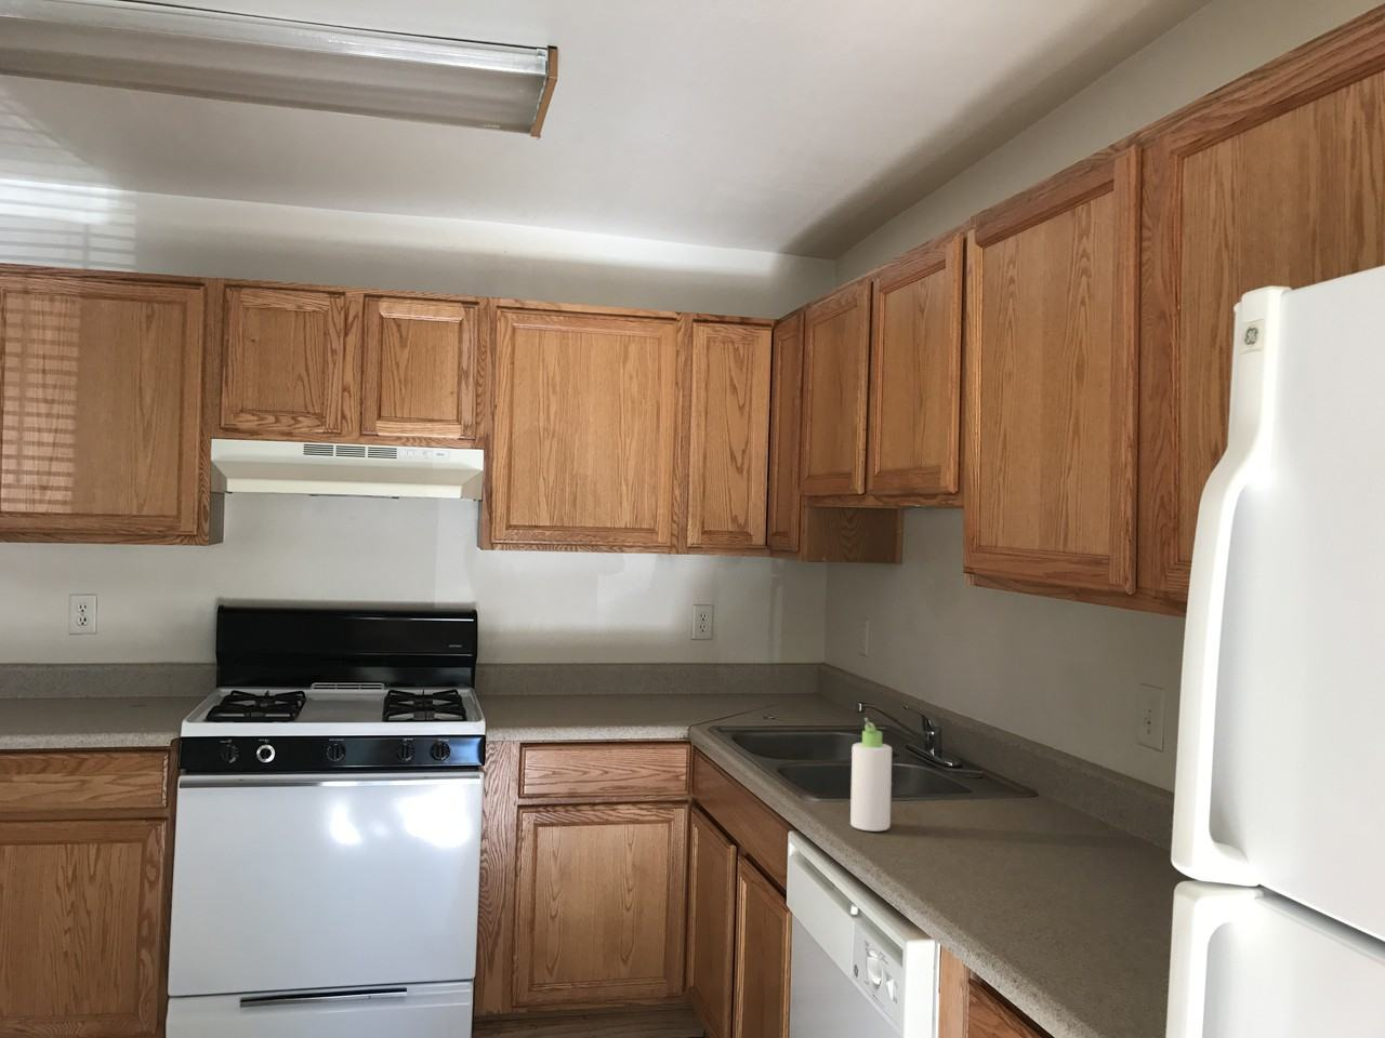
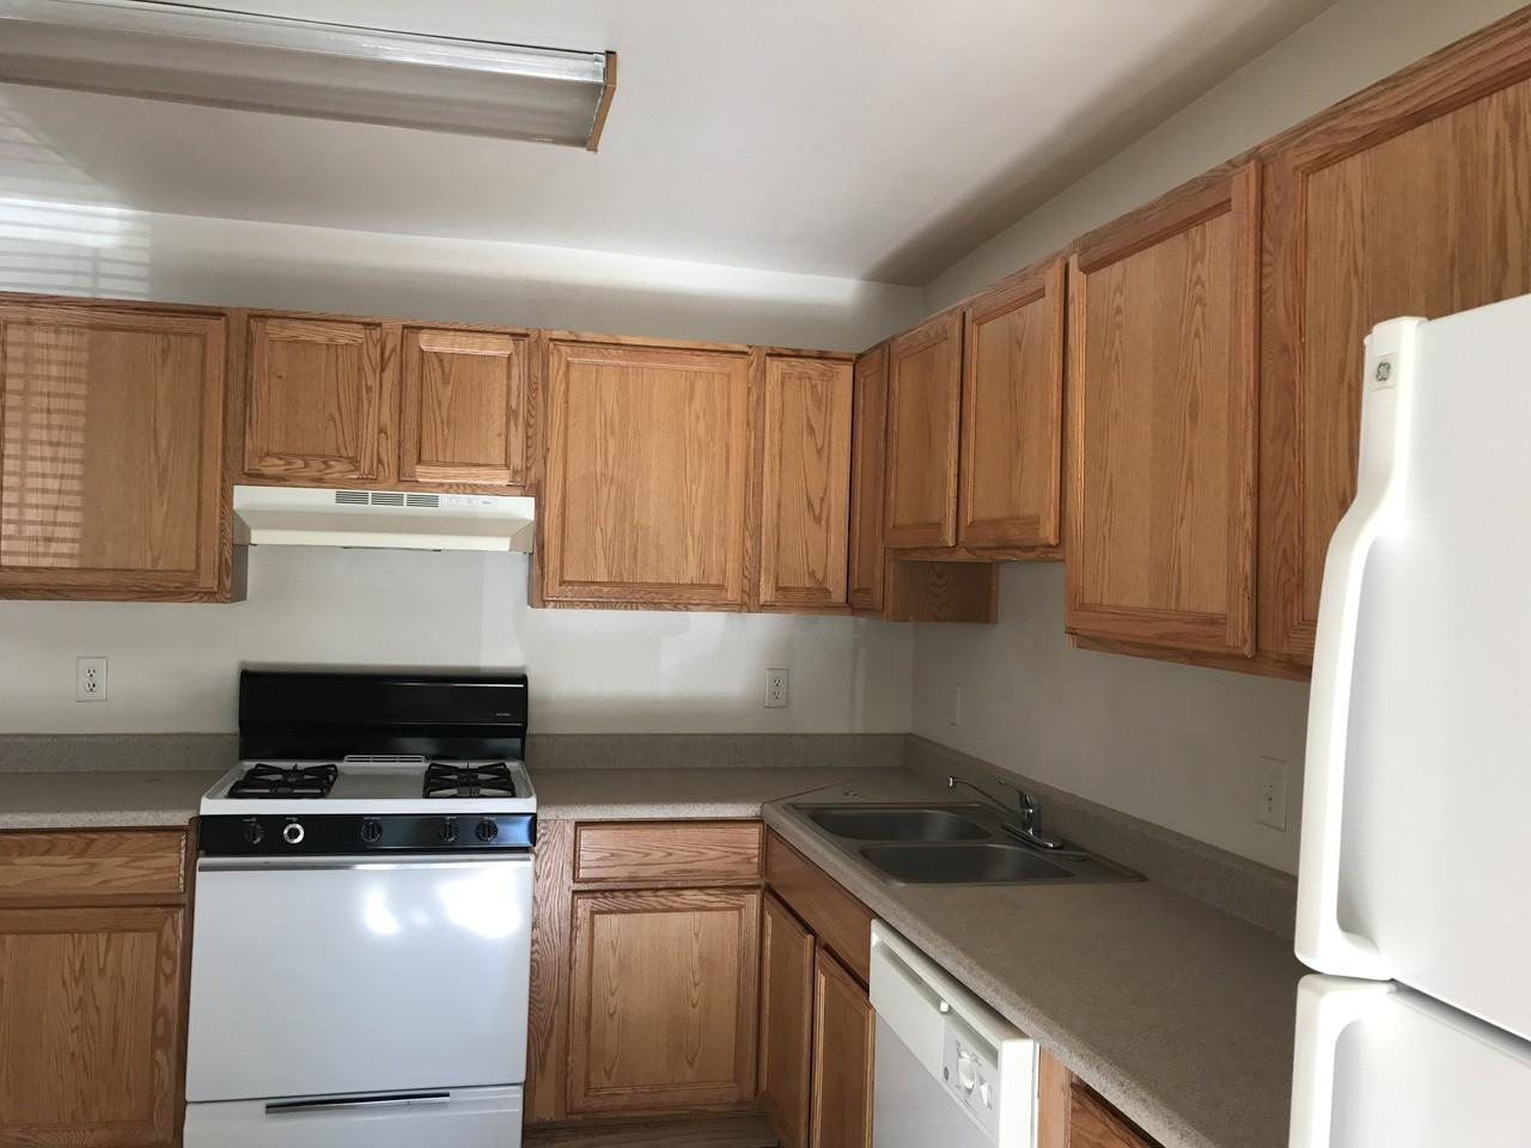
- bottle (870, 770)
